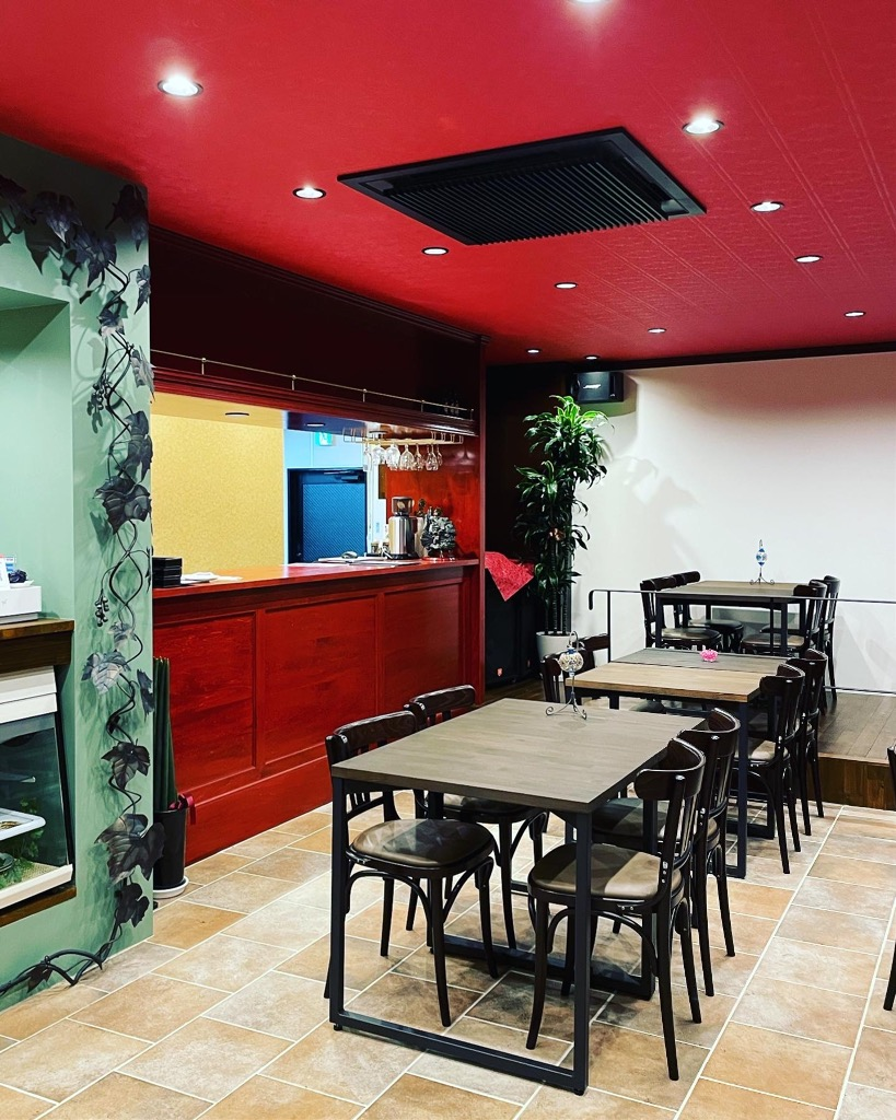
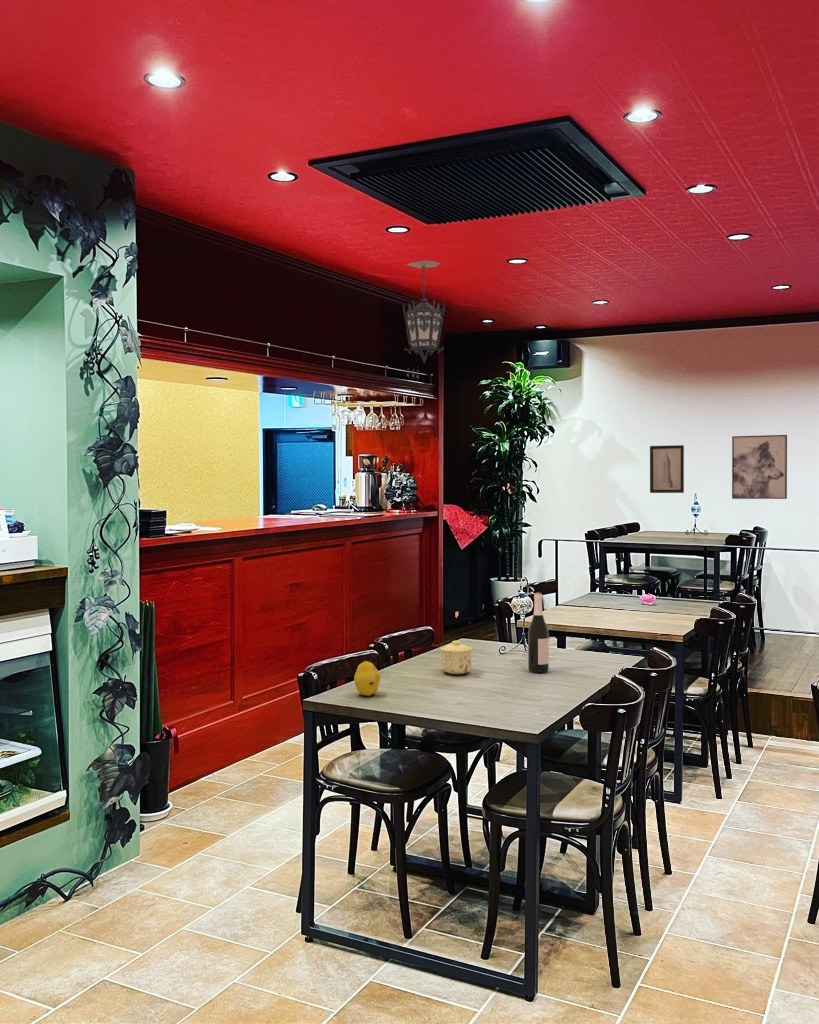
+ fruit (367, 677)
+ hanging lantern (423, 313)
+ sugar bowl (456, 656)
+ wall art (666, 469)
+ wine bottle (538, 632)
+ wall art (759, 467)
